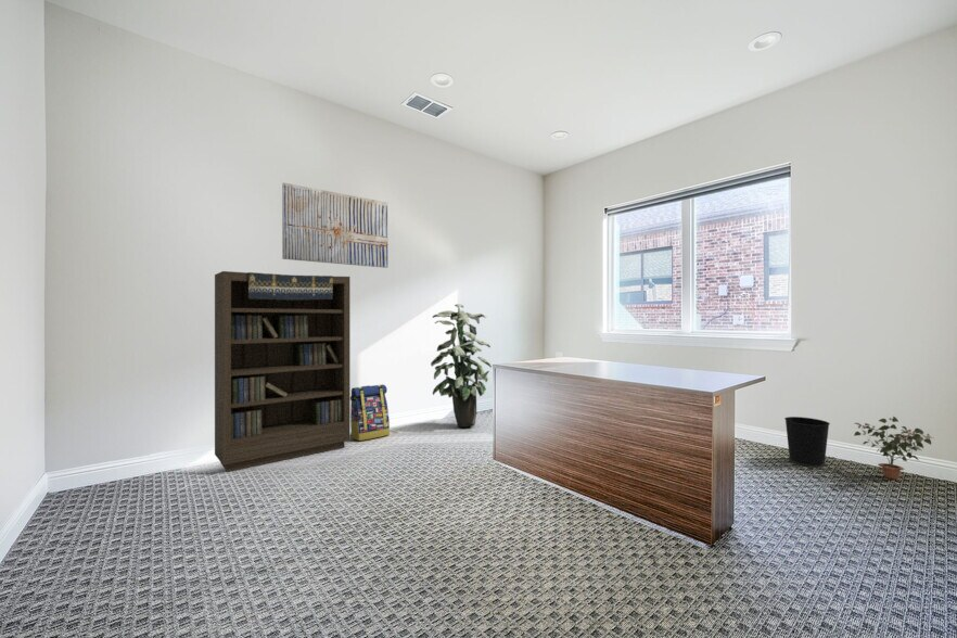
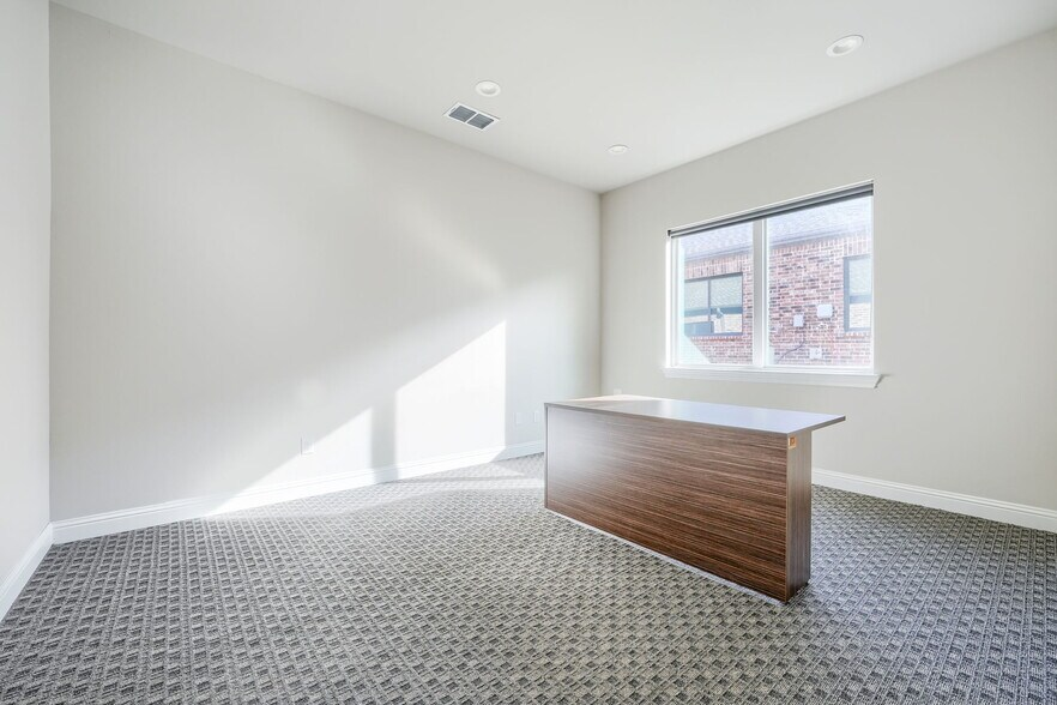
- wastebasket (806, 441)
- wall art (339, 228)
- bookcase (285, 363)
- backpack (369, 411)
- potted plant (891, 447)
- indoor plant (460, 365)
